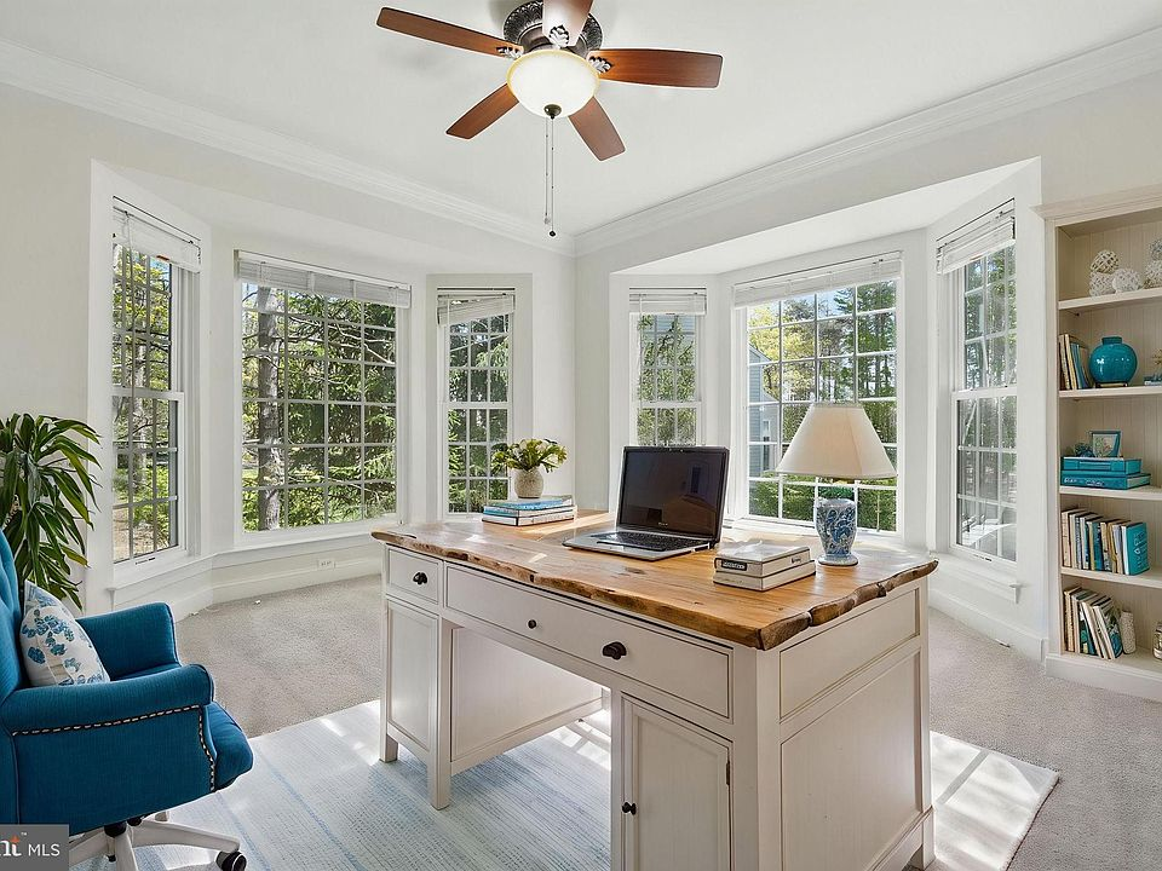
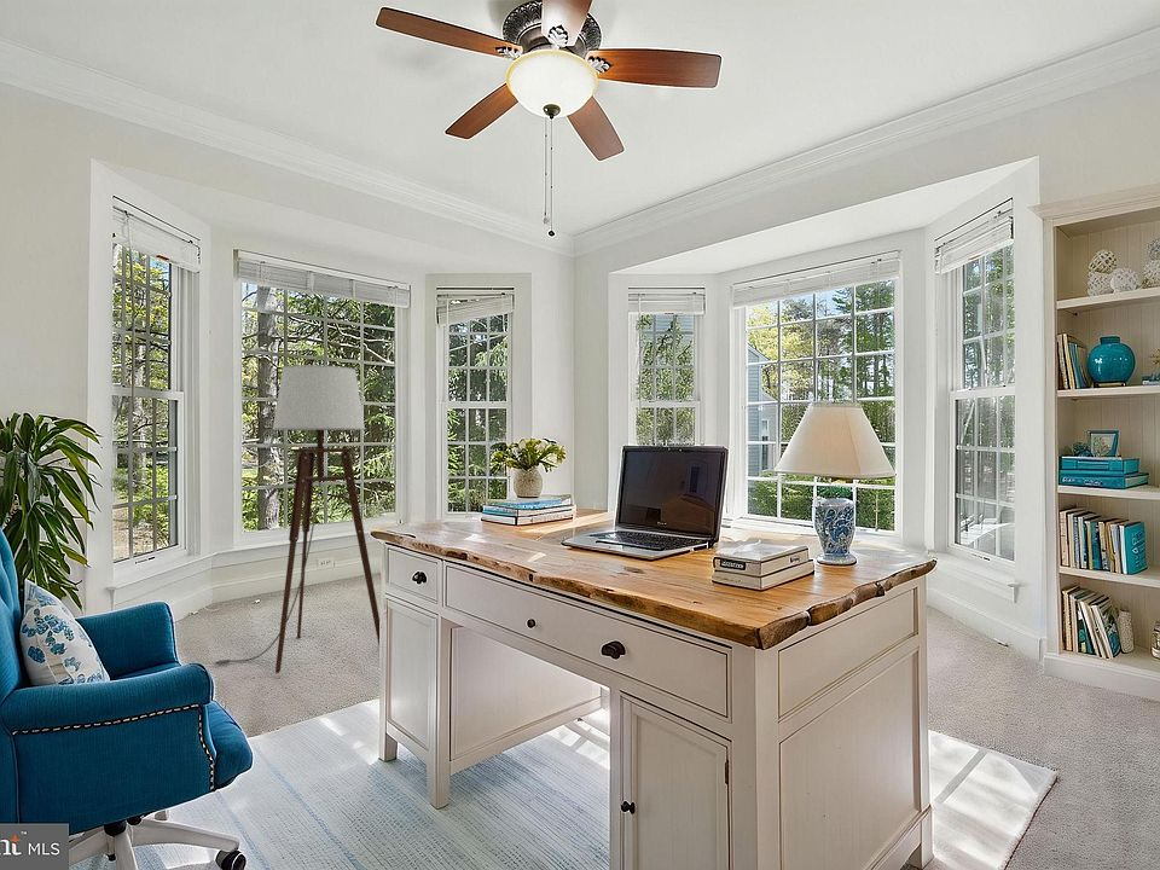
+ floor lamp (298, 511)
